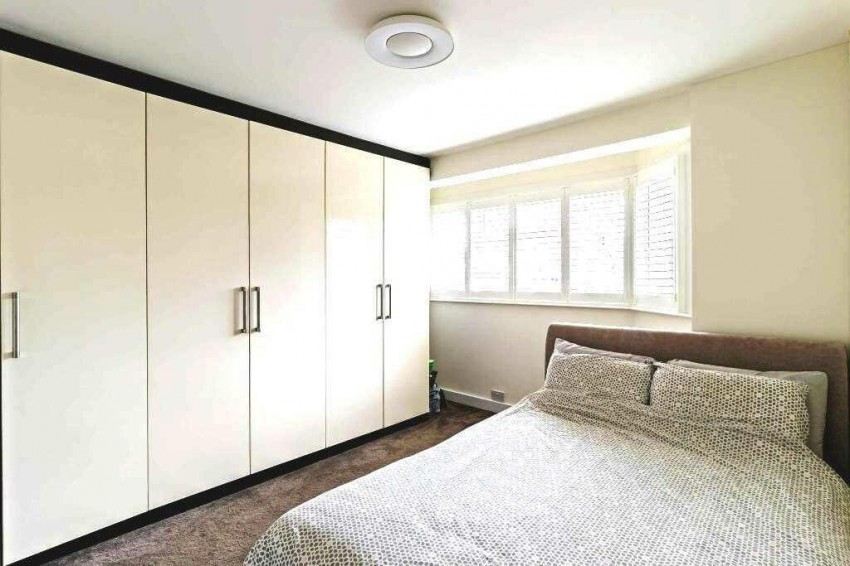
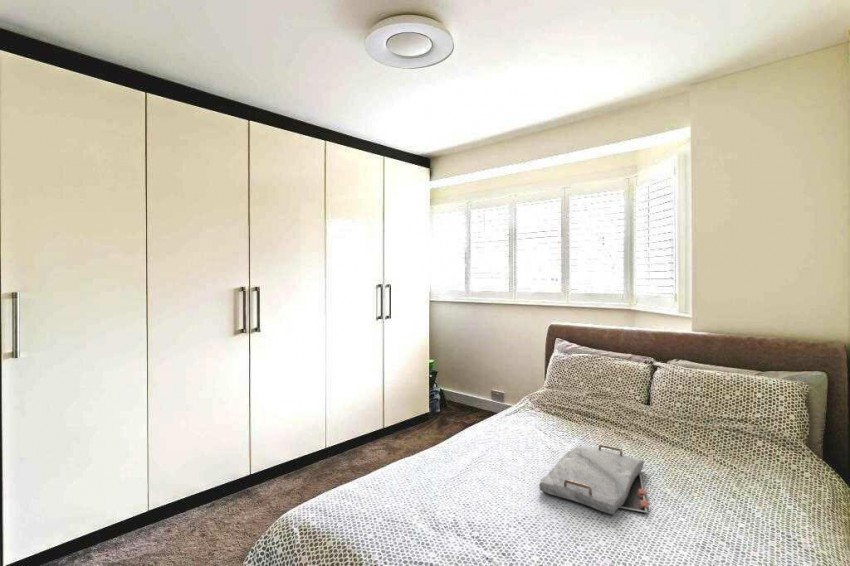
+ serving tray (603, 474)
